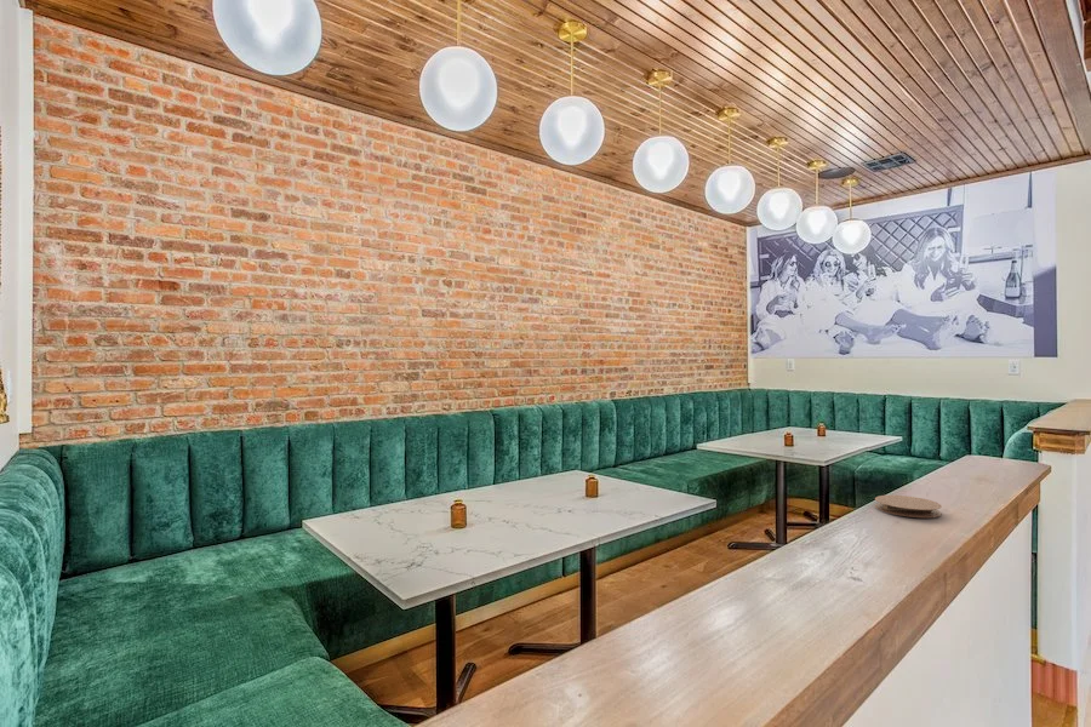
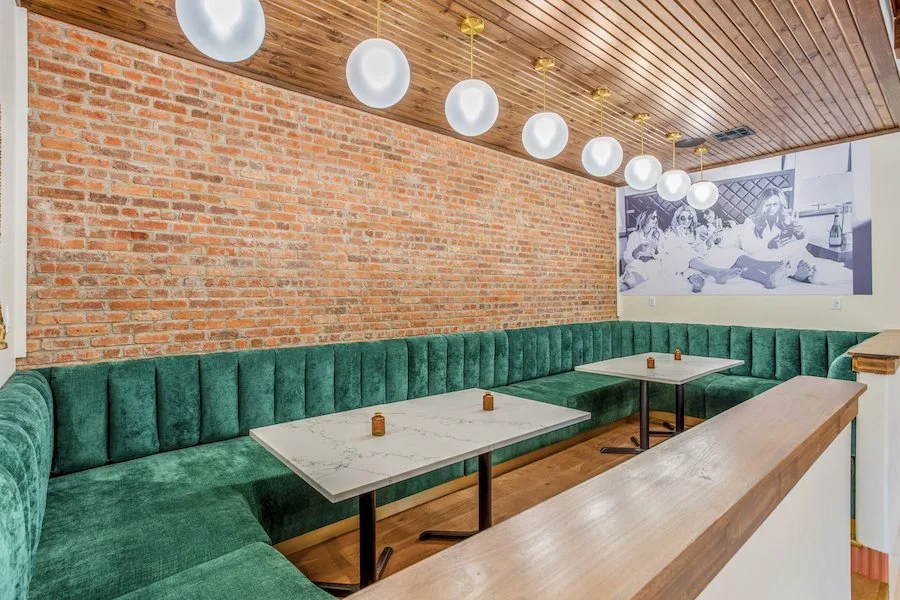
- coaster (907, 505)
